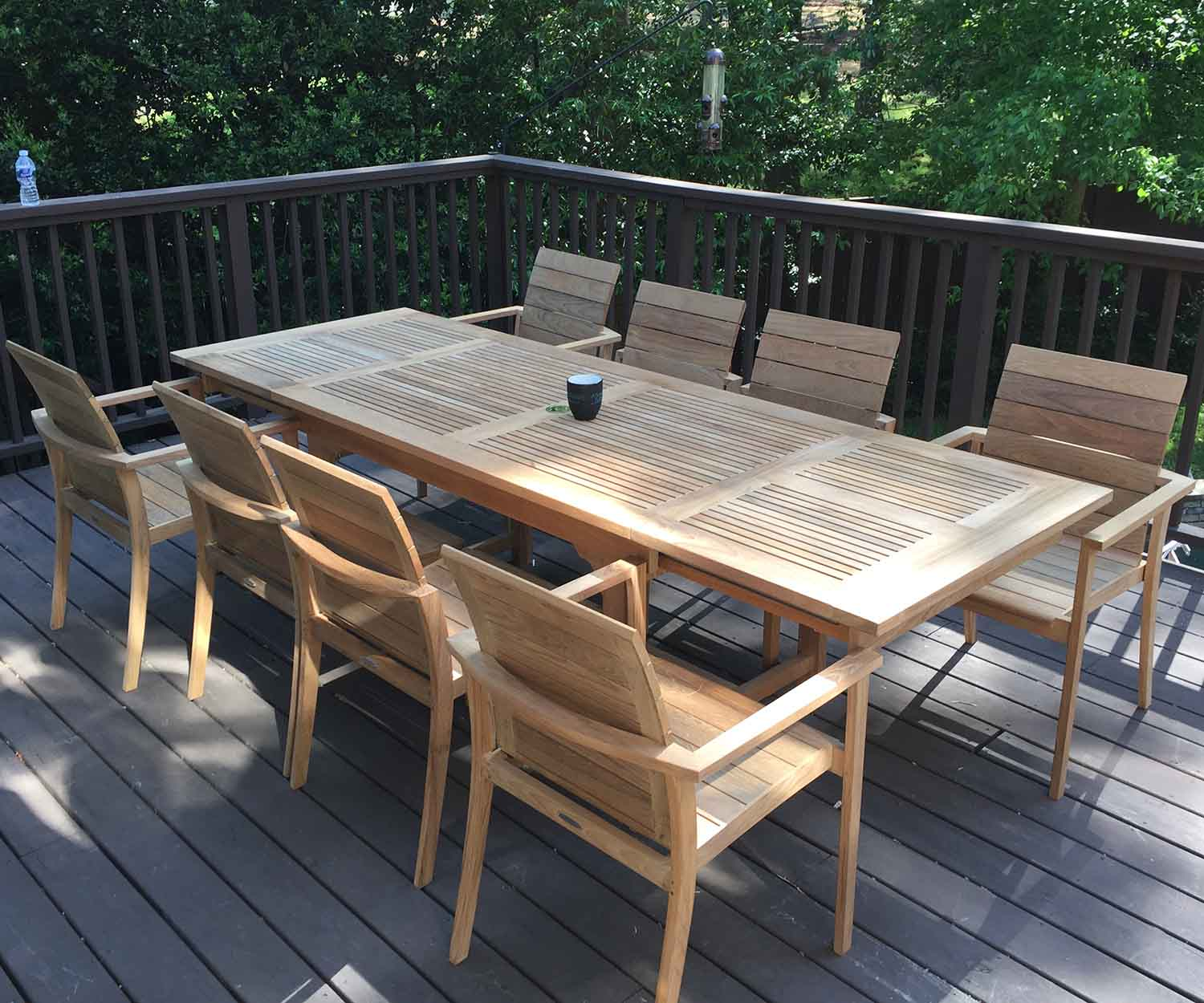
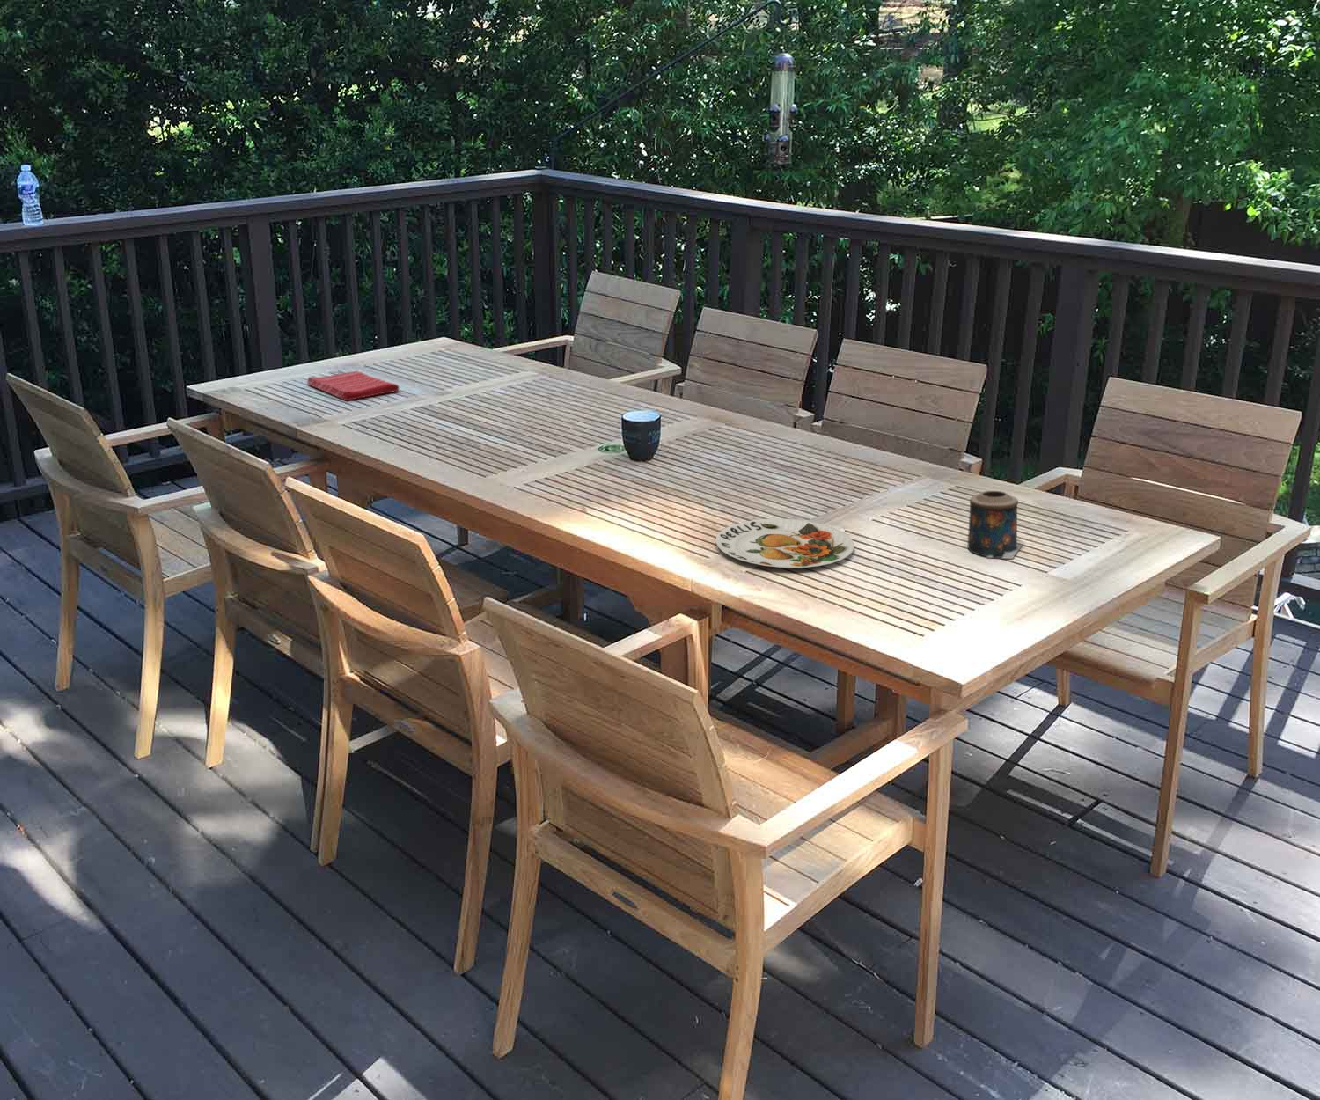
+ plate (784, 544)
+ candle (1000, 521)
+ dish towel (353, 384)
